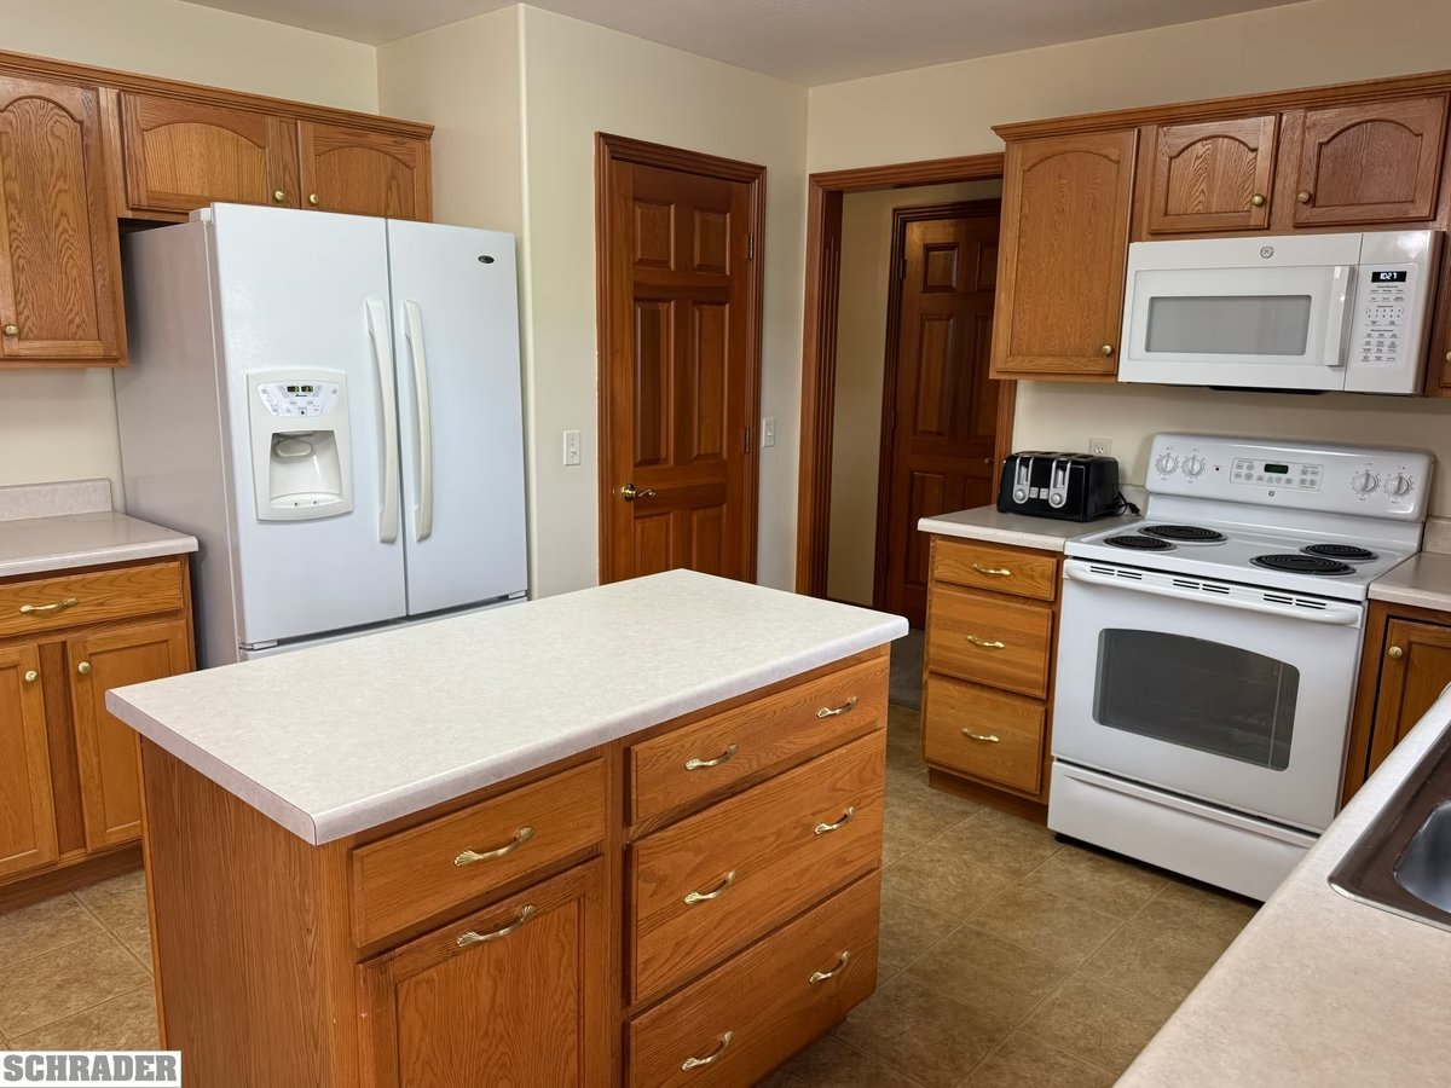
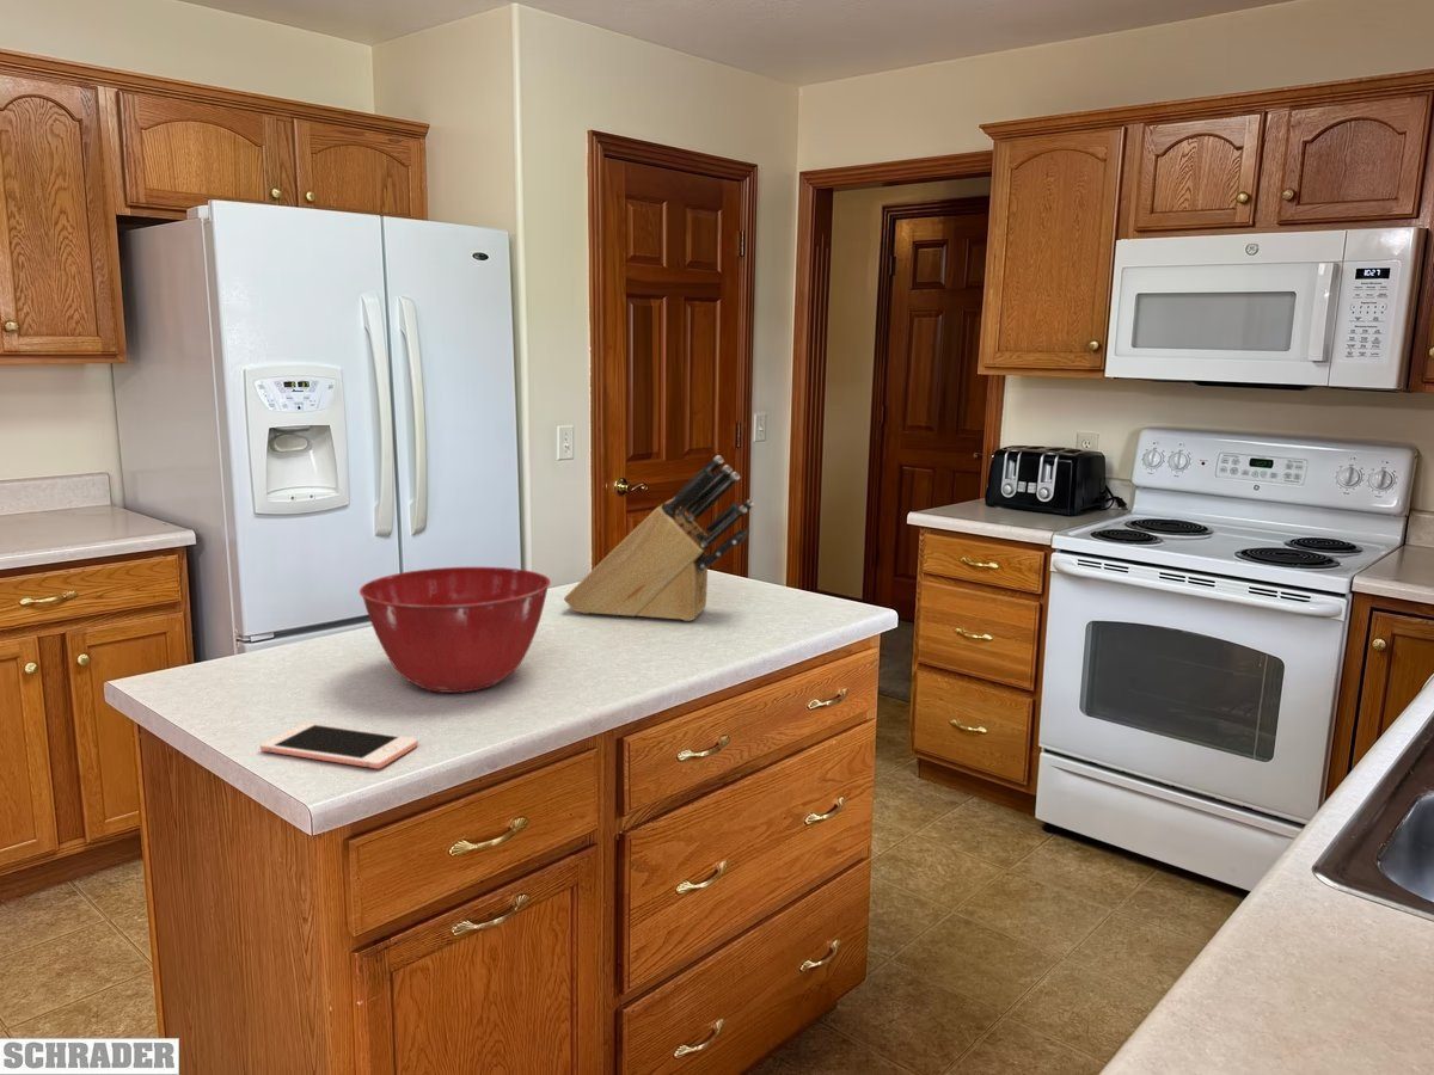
+ mixing bowl (458, 631)
+ cell phone (339, 744)
+ knife block (658, 534)
